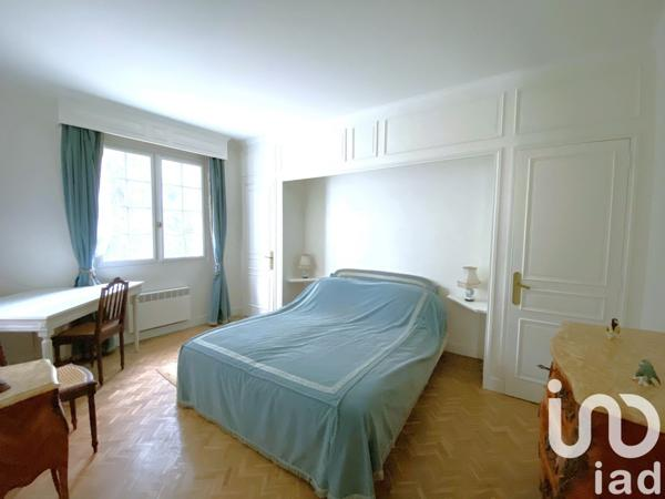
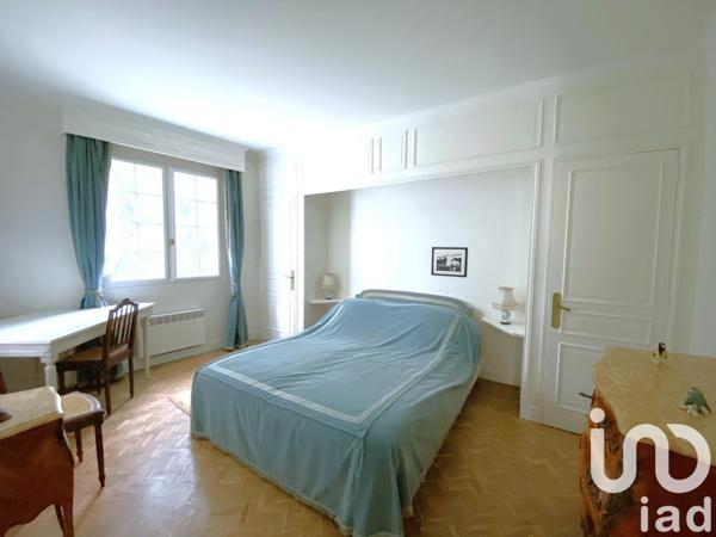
+ picture frame (449, 261)
